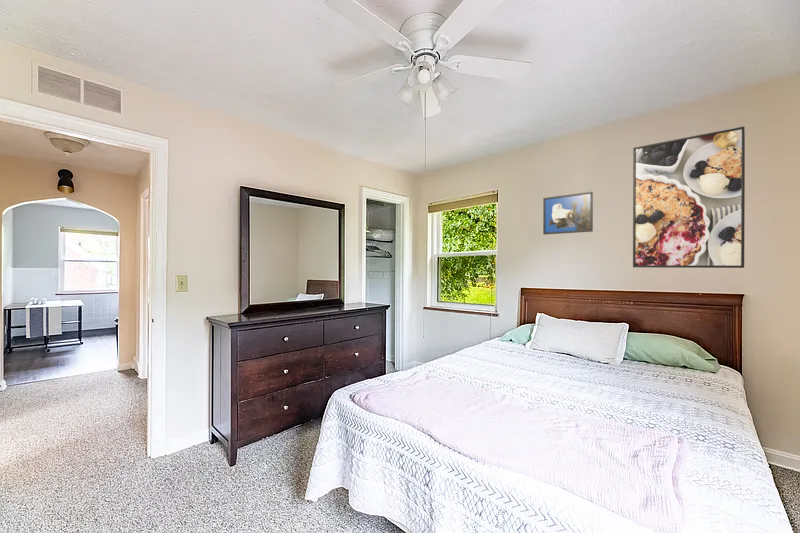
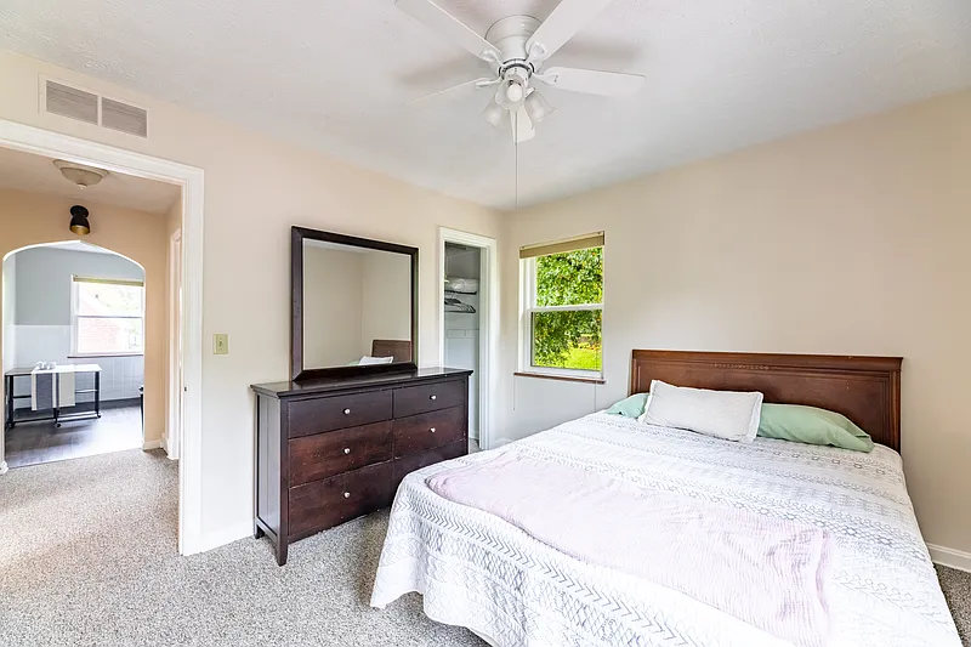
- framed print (567, 214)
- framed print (684, 202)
